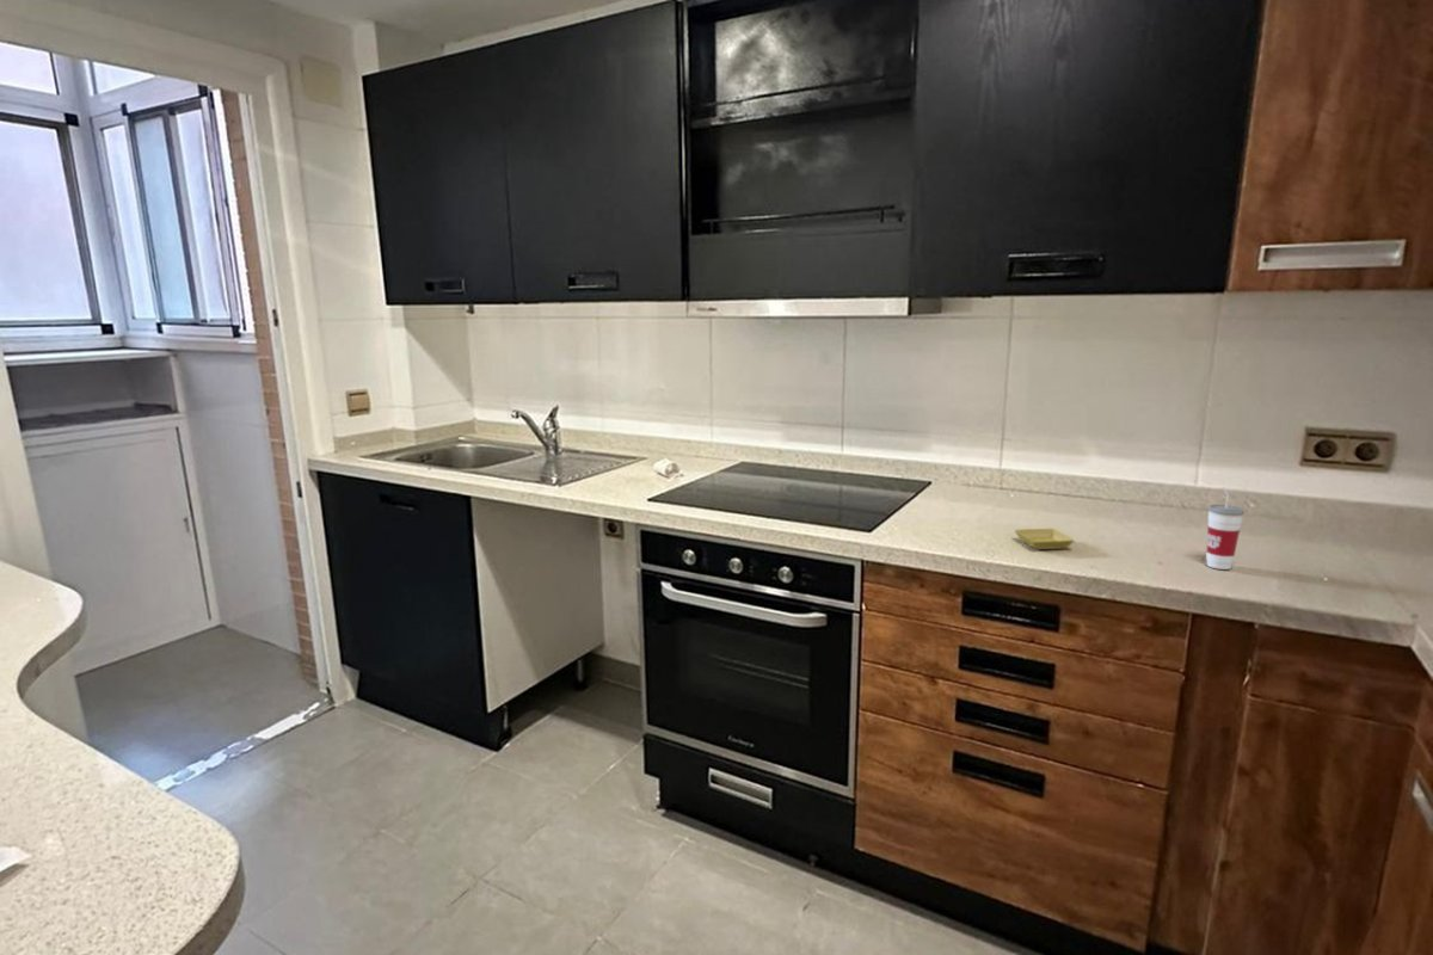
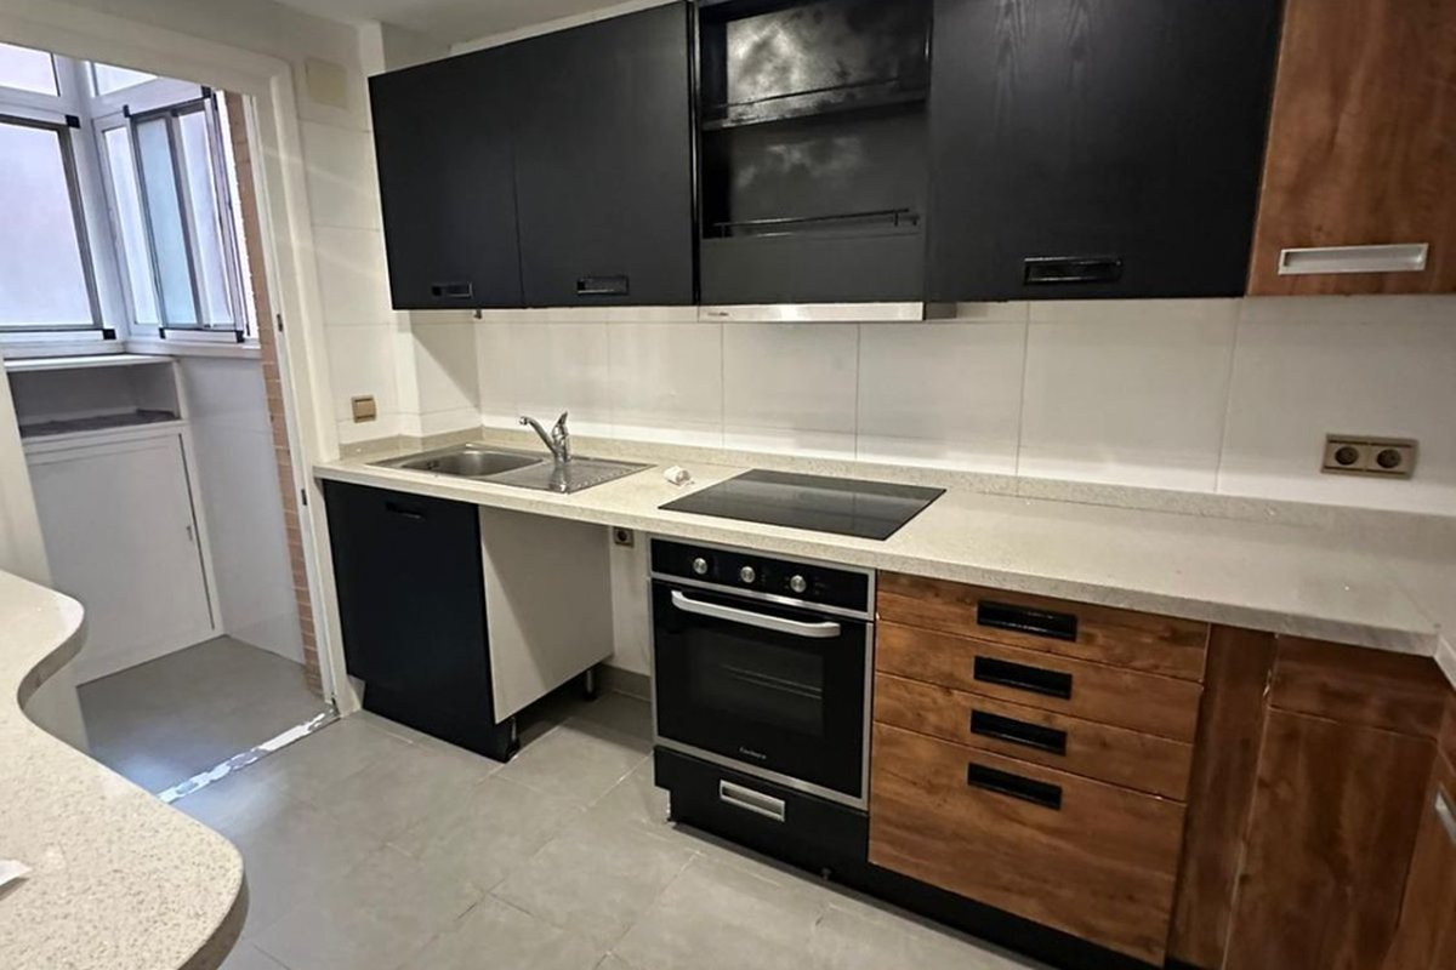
- cup (1223, 526)
- saucer (1043, 540)
